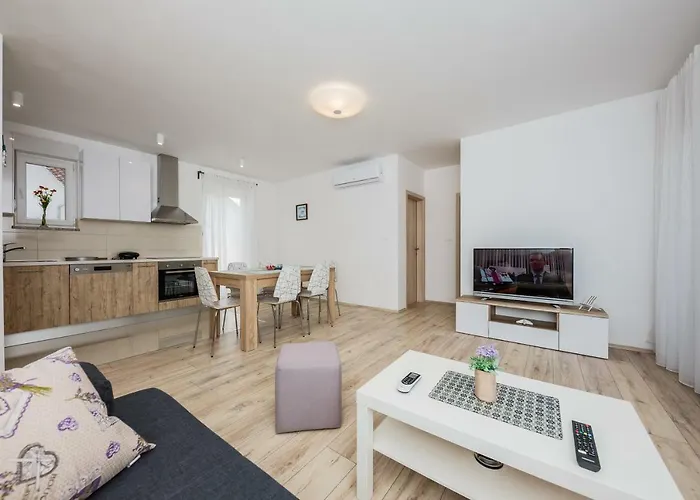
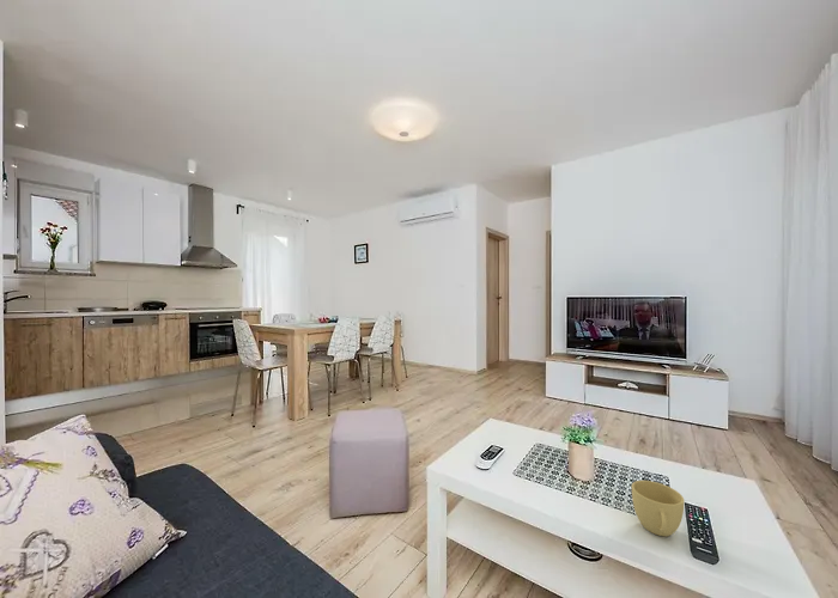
+ cup (657, 513)
